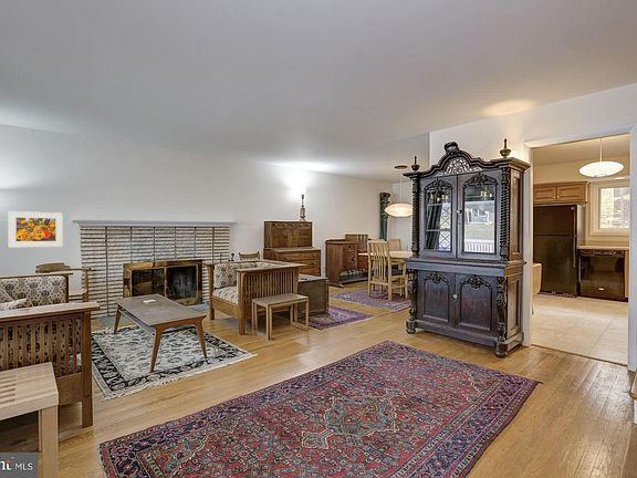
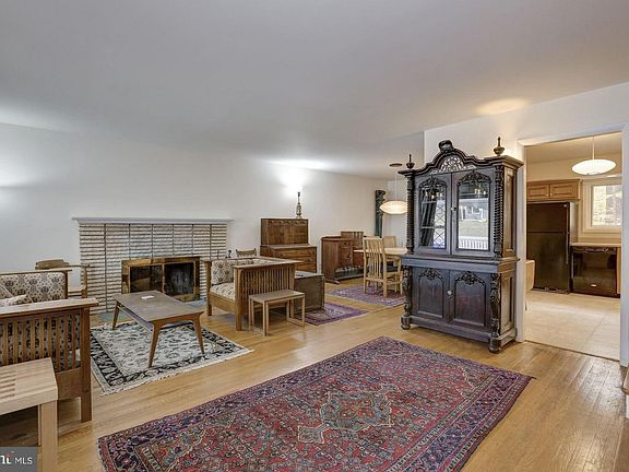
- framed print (35, 229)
